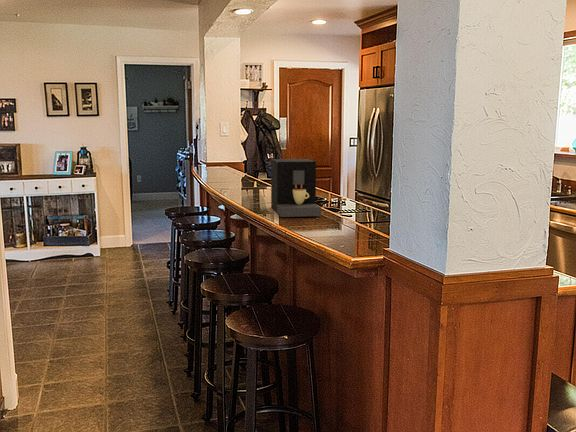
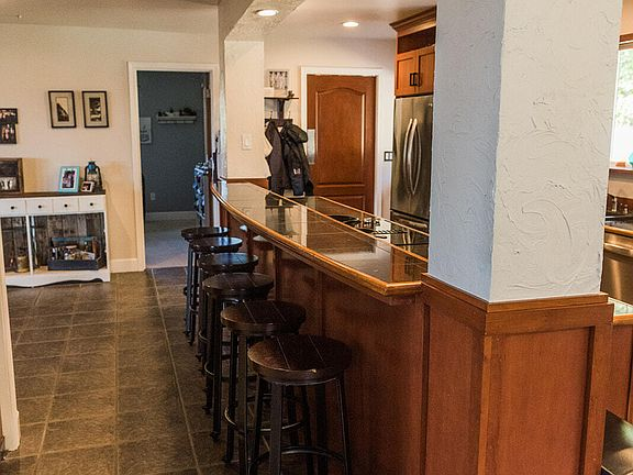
- coffee maker (294, 186)
